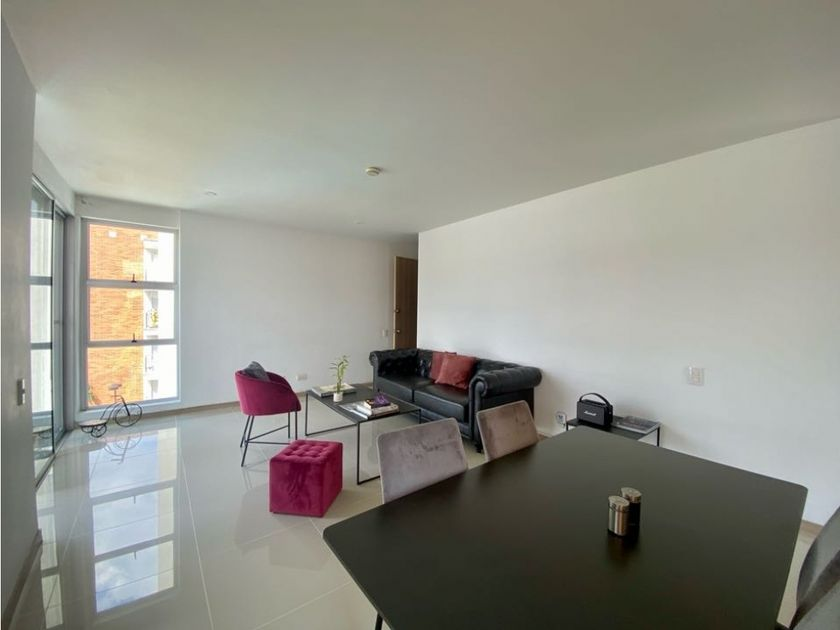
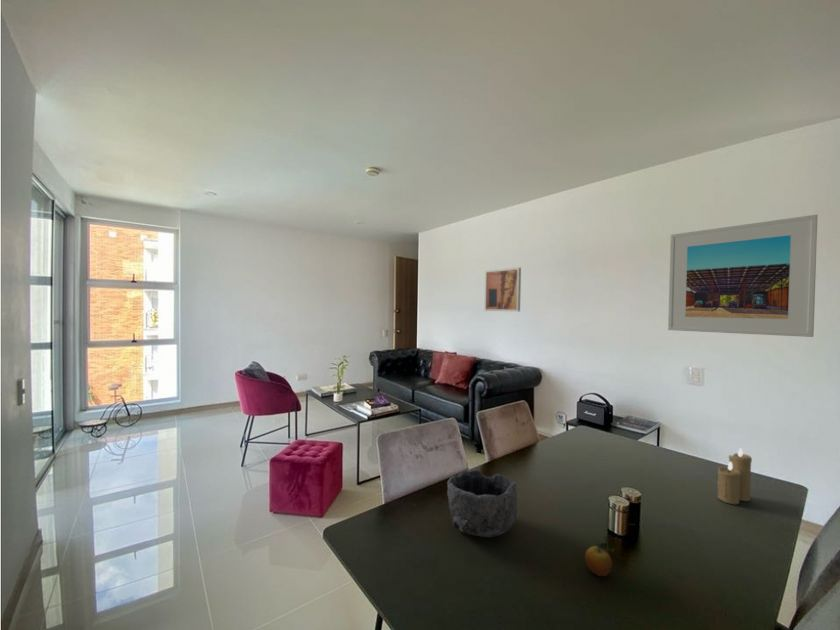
+ bowl (481, 500)
+ fruit (602, 553)
+ candle (734, 474)
+ wall art (501, 290)
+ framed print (733, 279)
